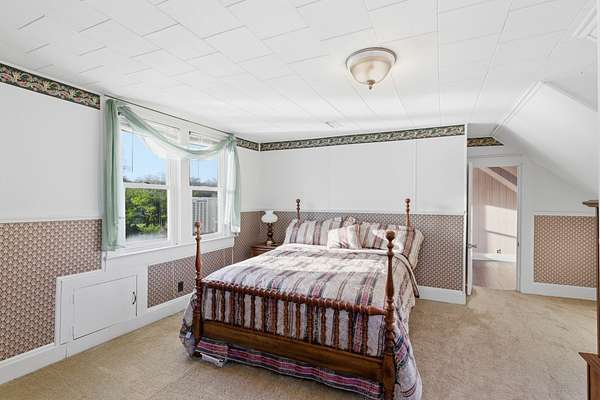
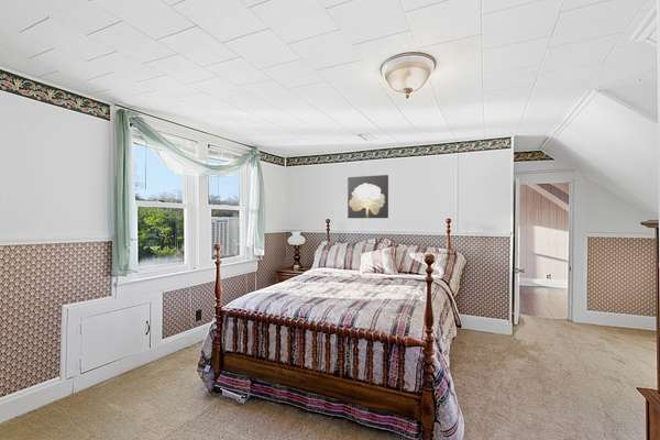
+ wall art (367, 197)
